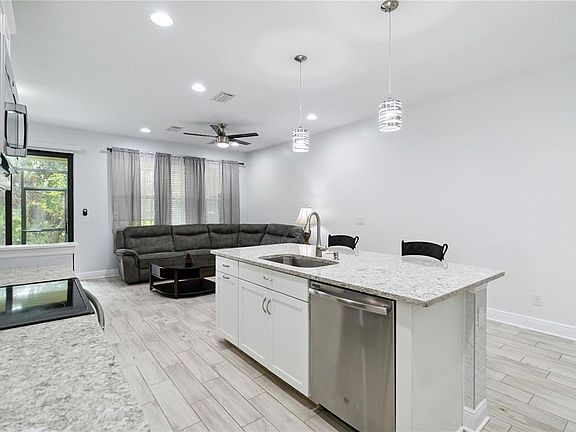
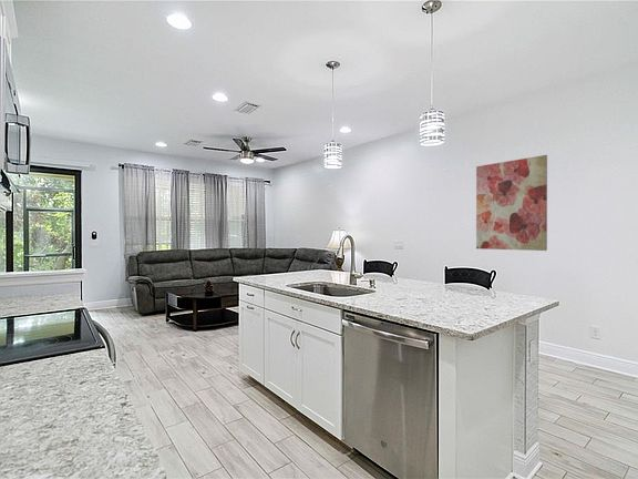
+ wall art (508, 205)
